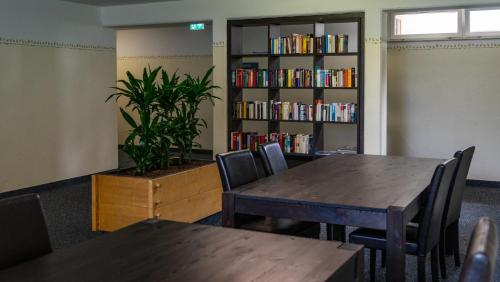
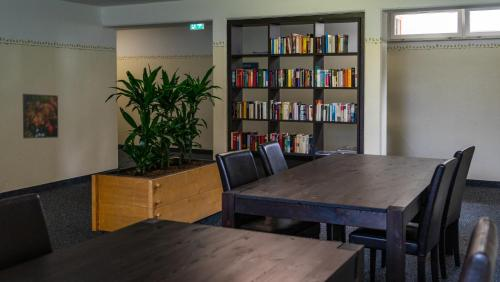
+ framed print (41, 116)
